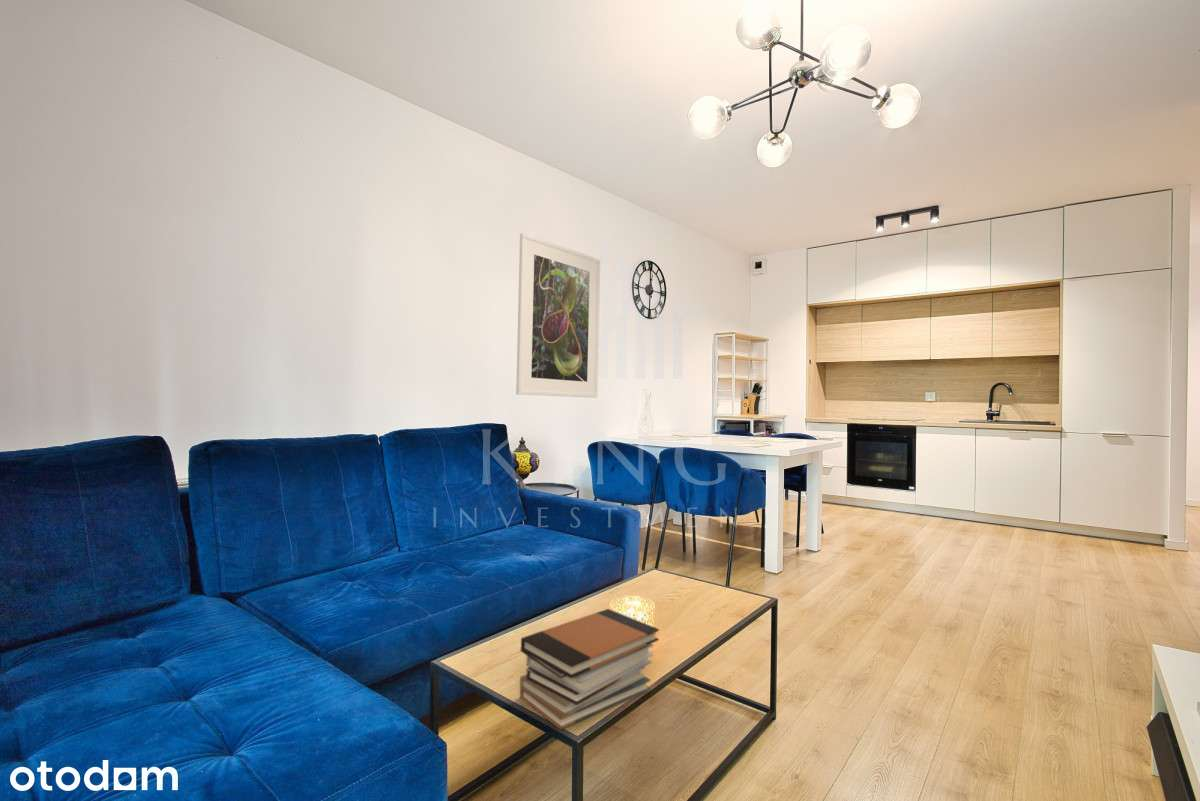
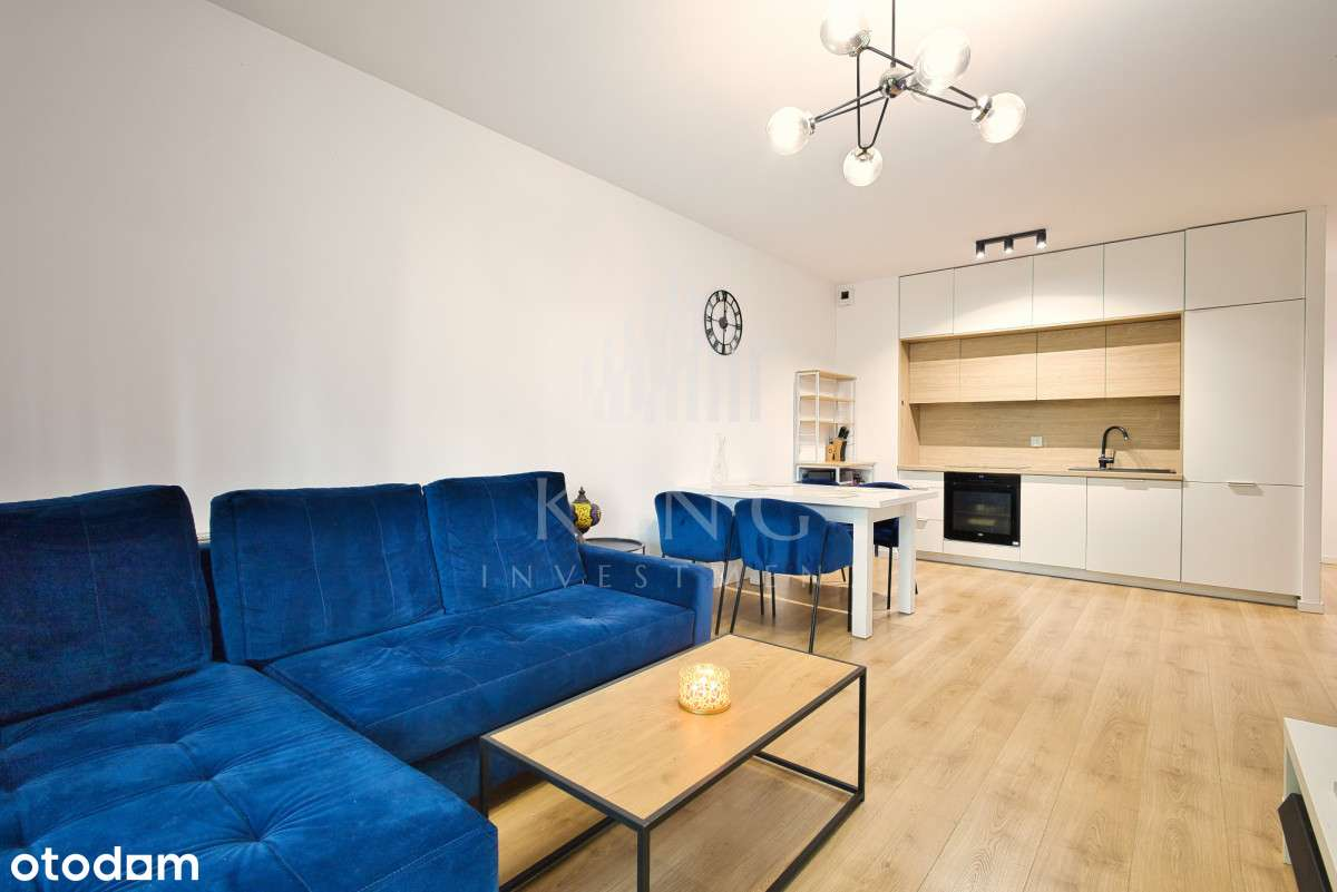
- book stack (590, 663)
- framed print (561, 321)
